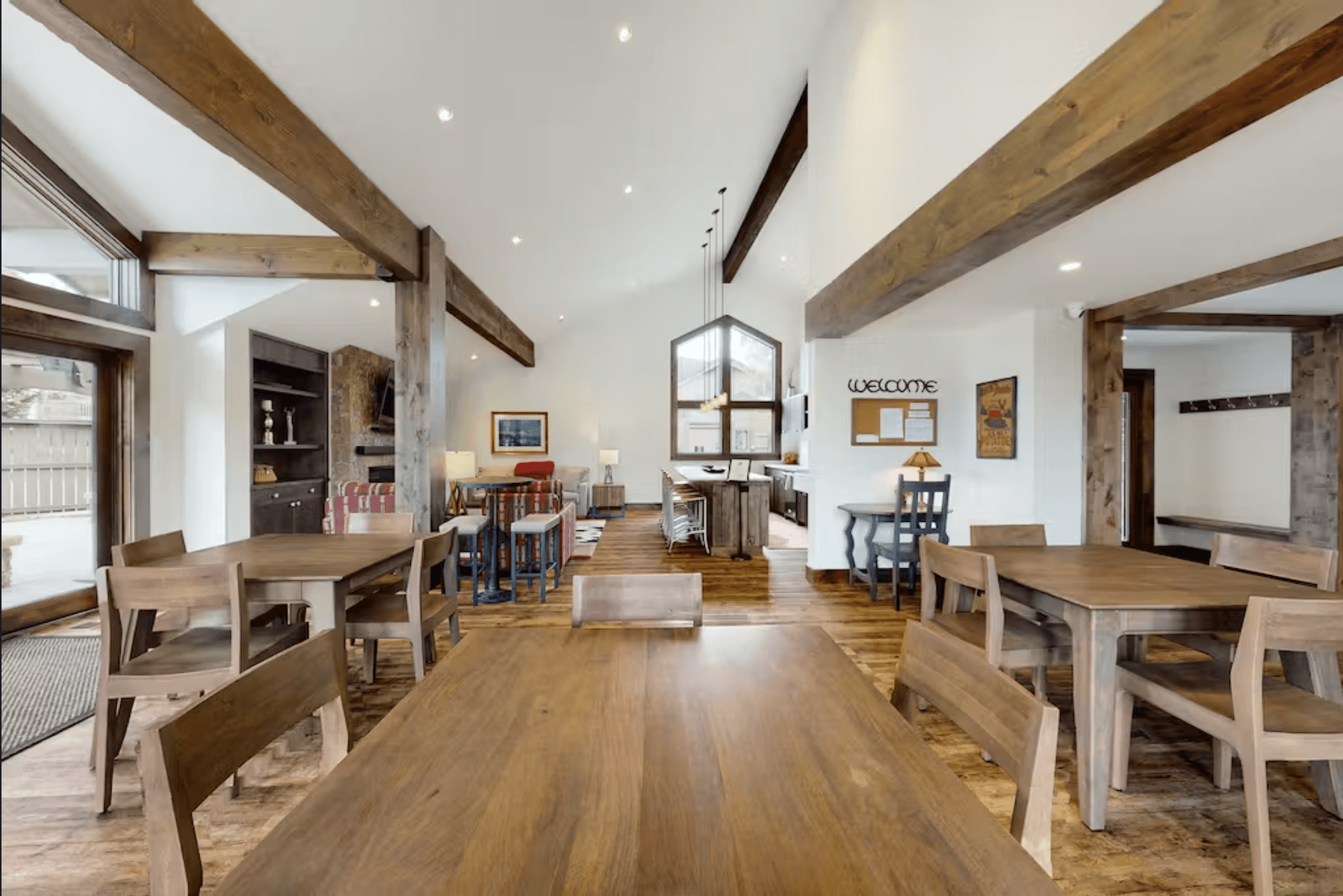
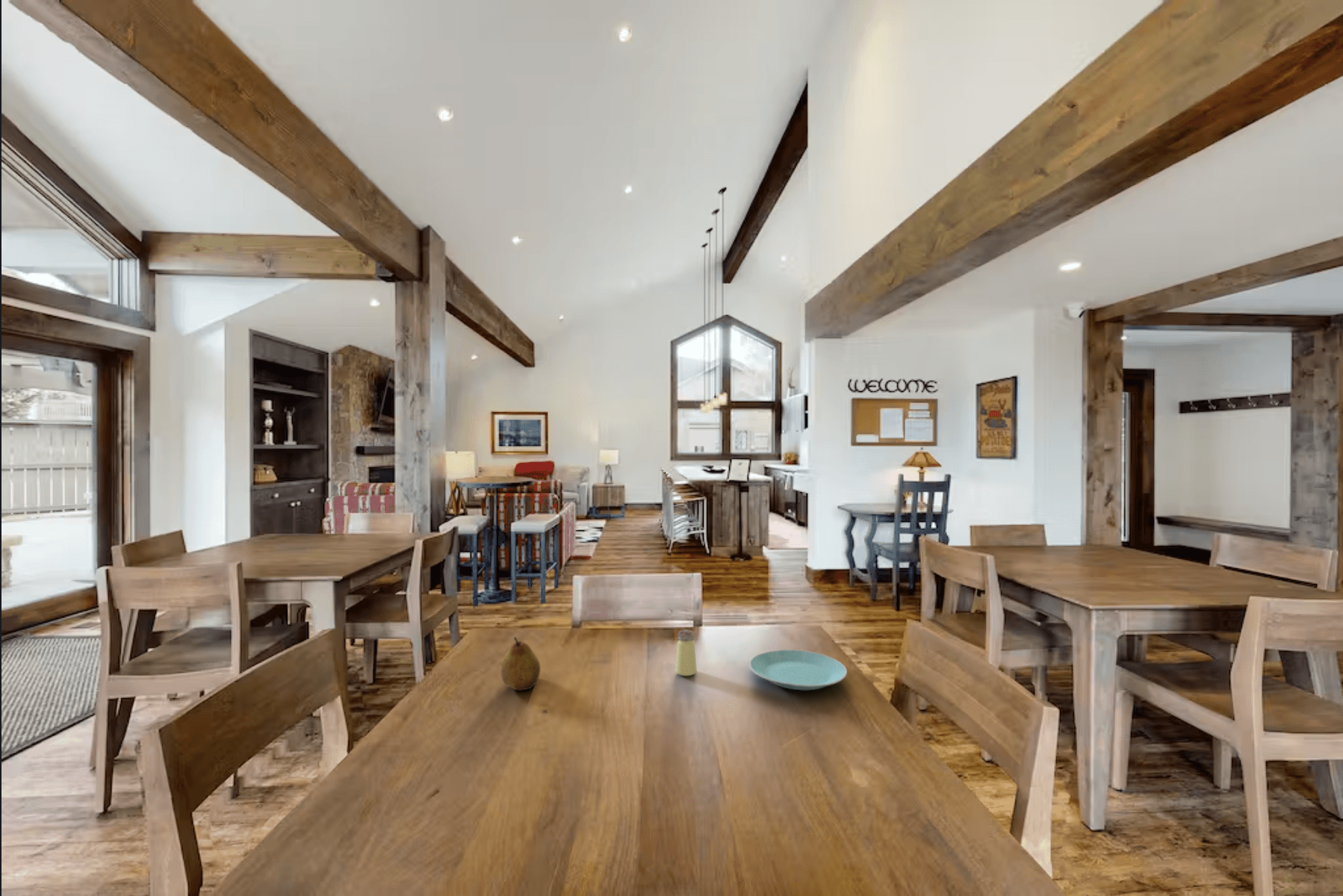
+ plate (797, 671)
+ saltshaker (686, 651)
+ fruit (521, 660)
